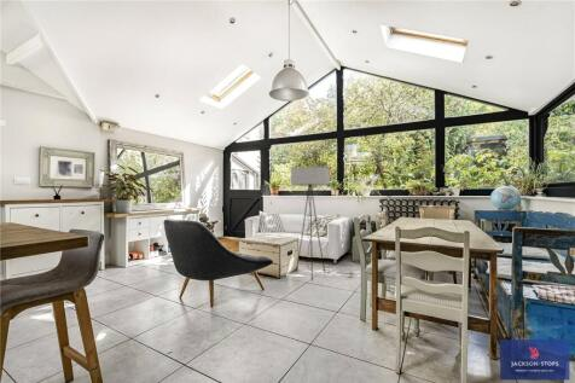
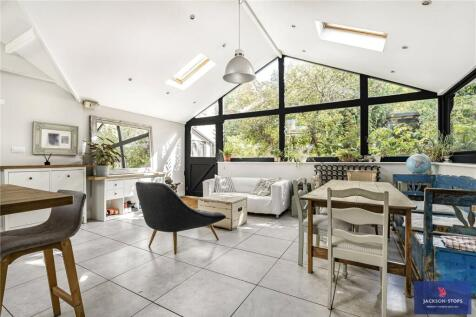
- floor lamp (316, 224)
